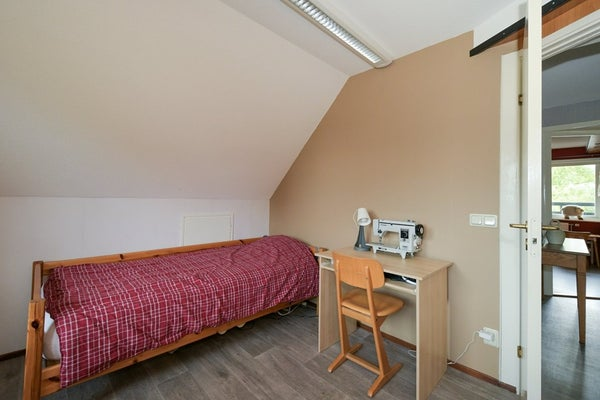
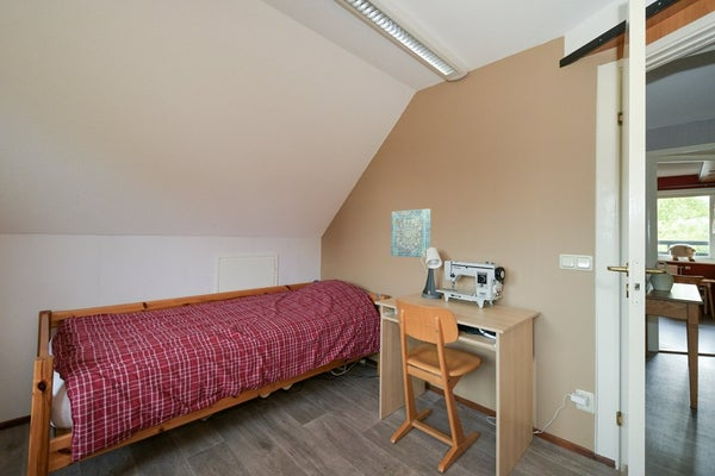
+ wall art (409, 233)
